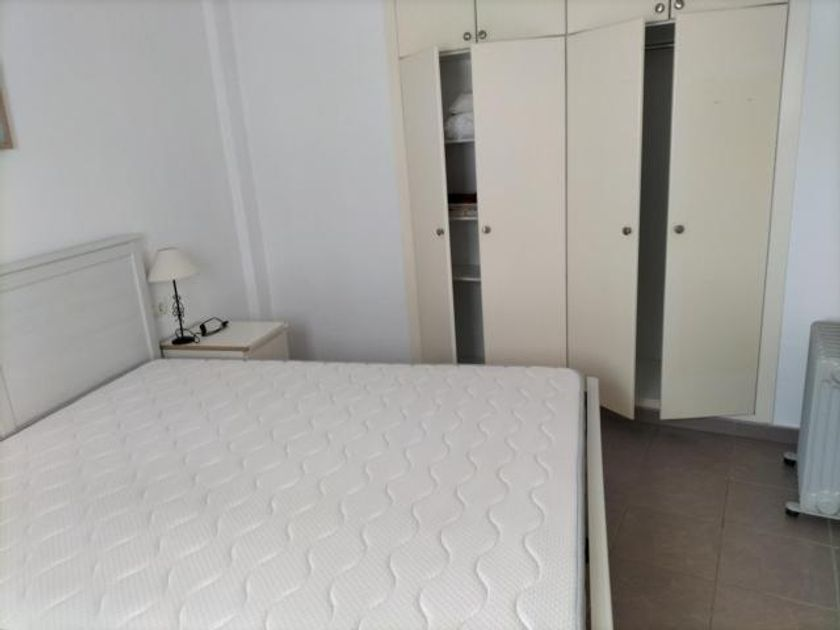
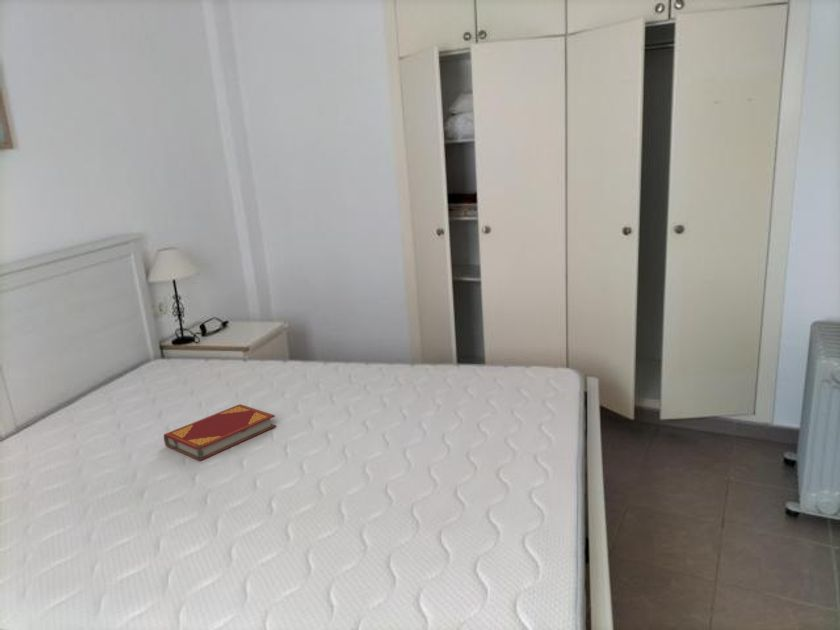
+ hardback book (221, 430)
